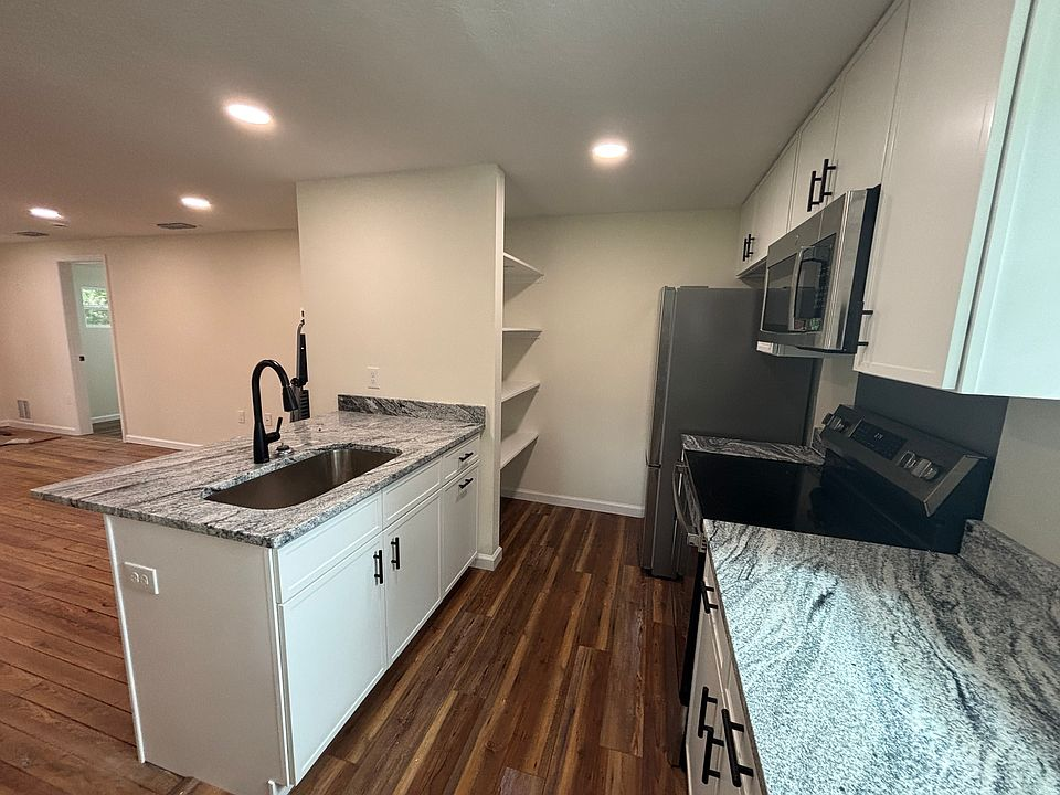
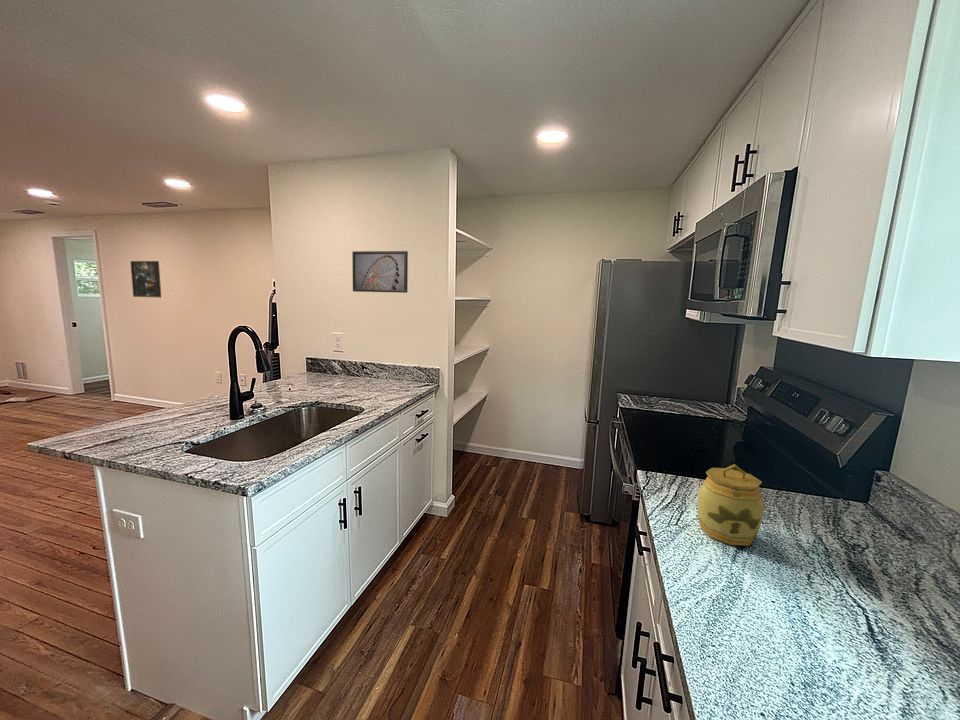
+ jar (730, 498)
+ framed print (145, 279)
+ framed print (379, 271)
